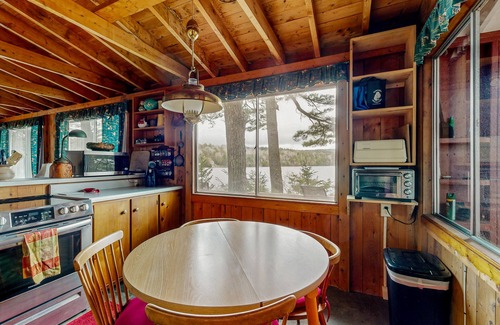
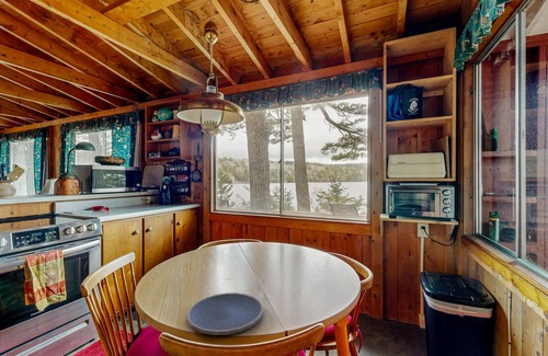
+ plate (226, 311)
